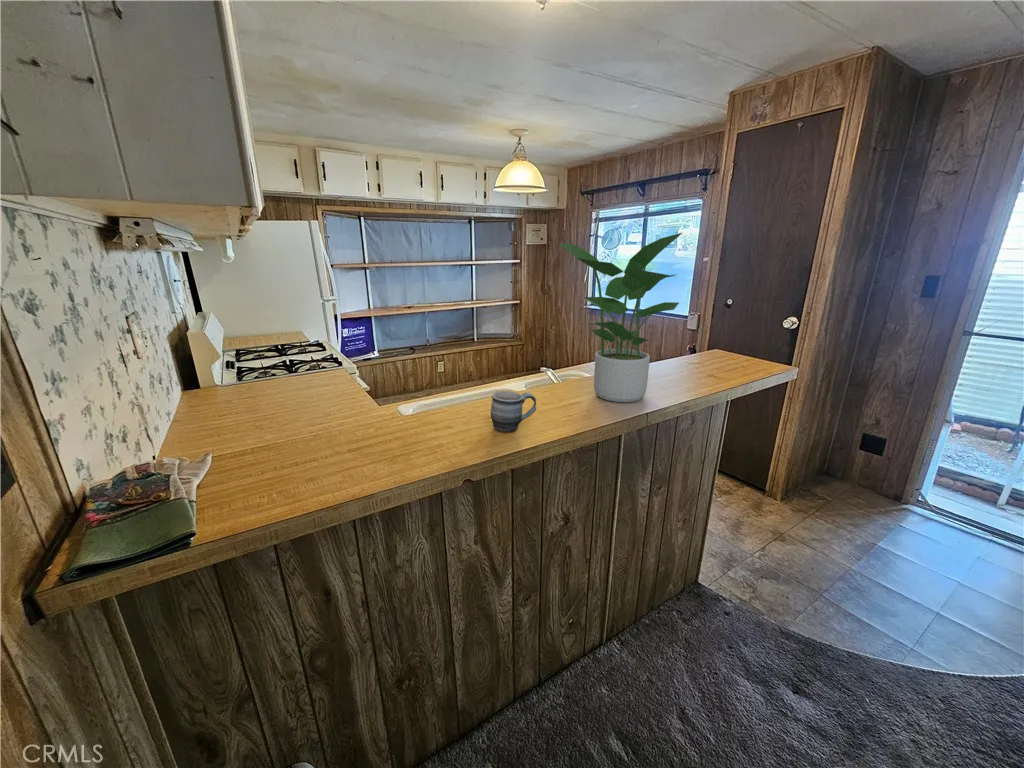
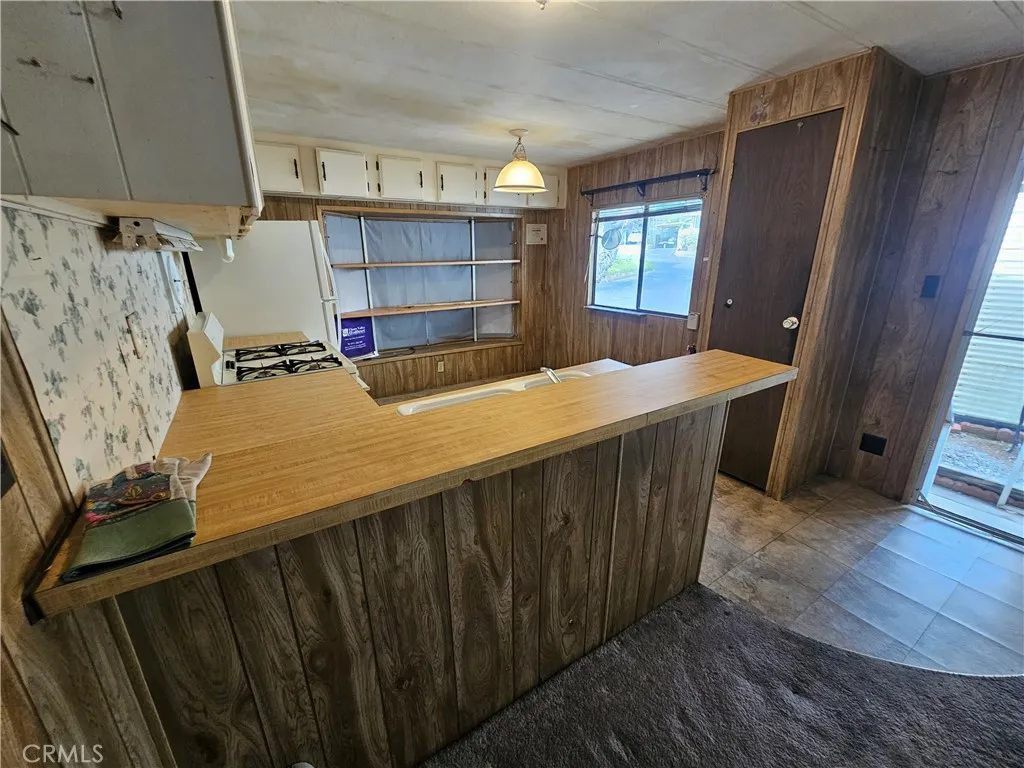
- potted plant (618, 314)
- mug (512, 410)
